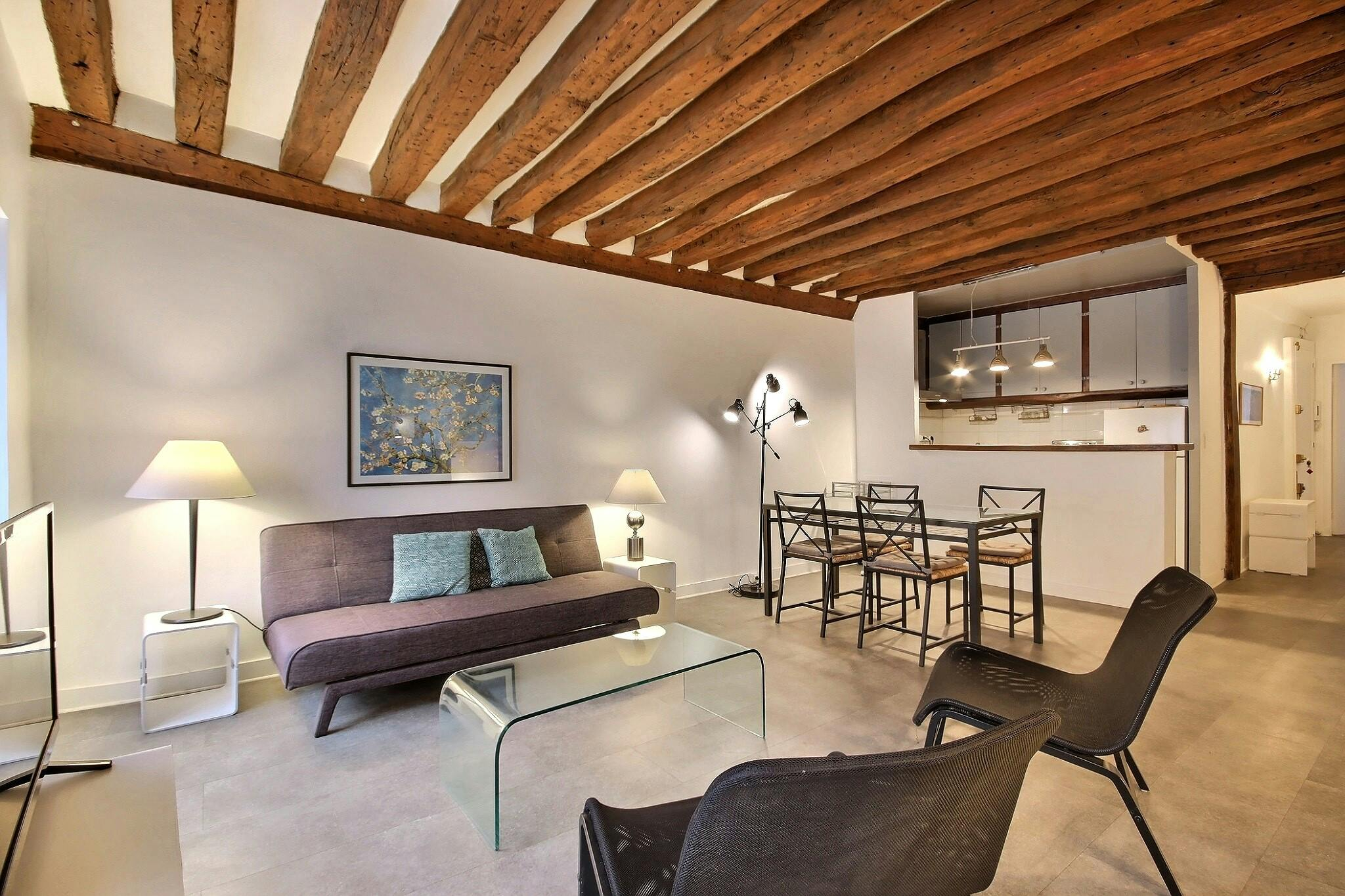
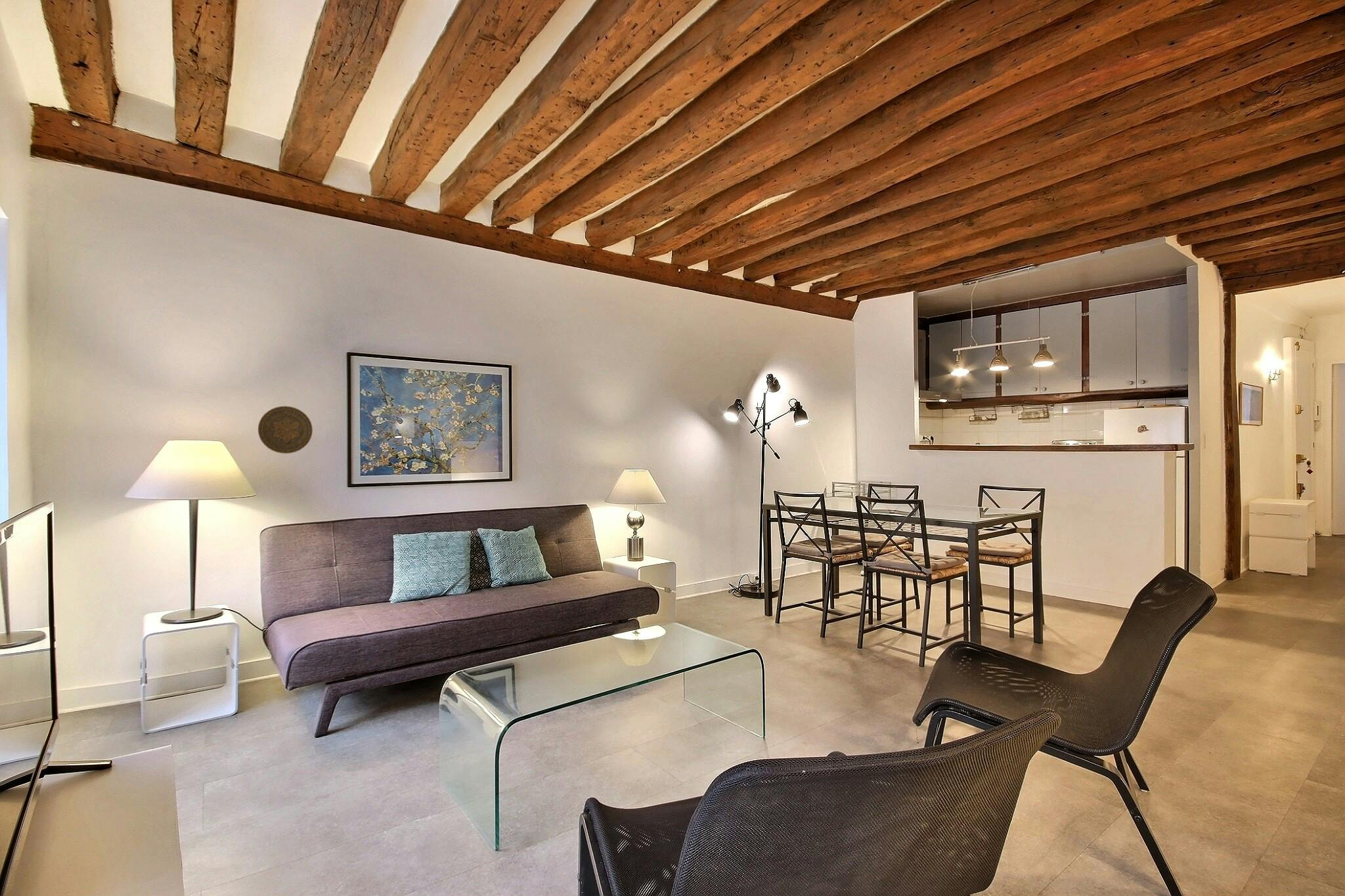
+ decorative plate (286, 429)
